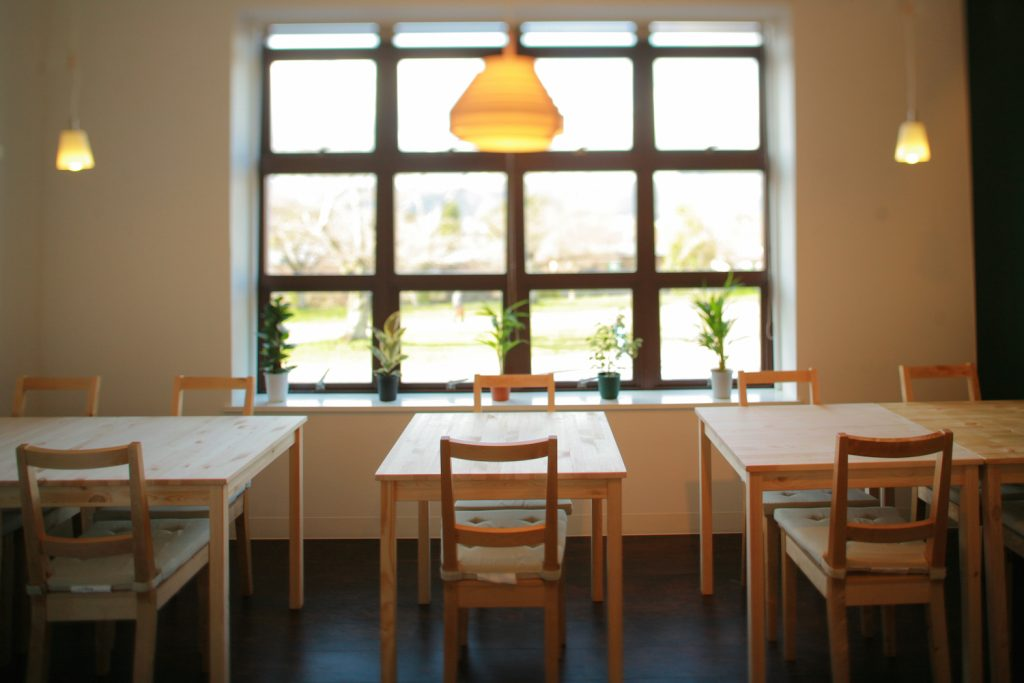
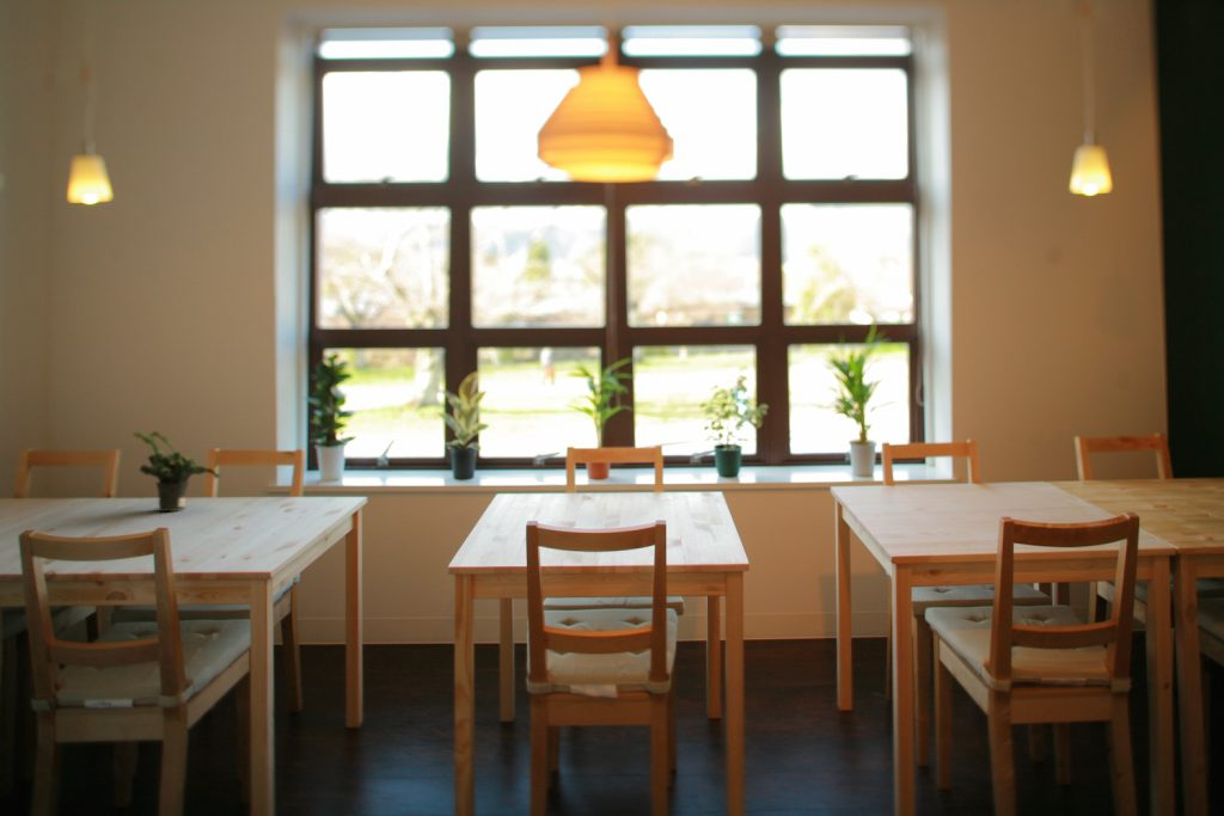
+ potted plant (170, 471)
